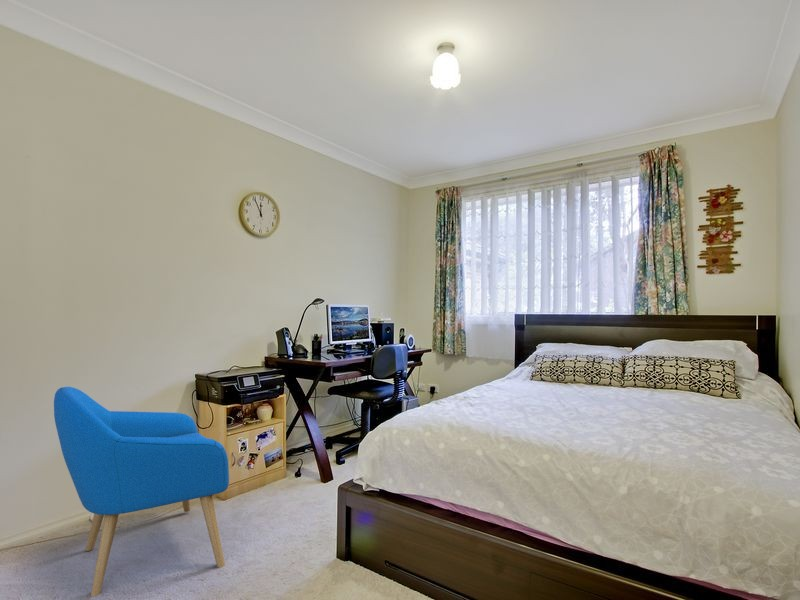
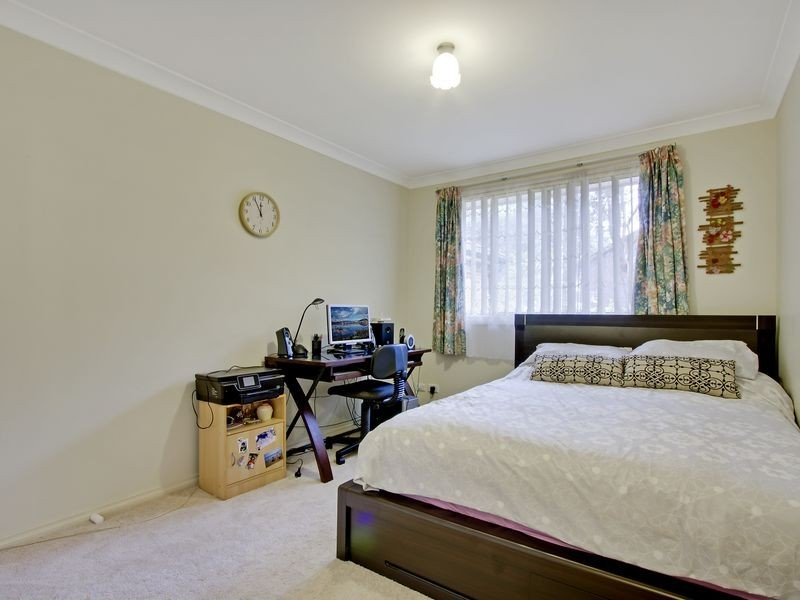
- armchair (141, 467)
